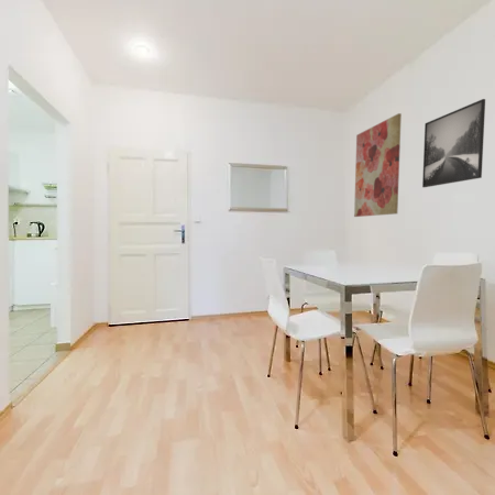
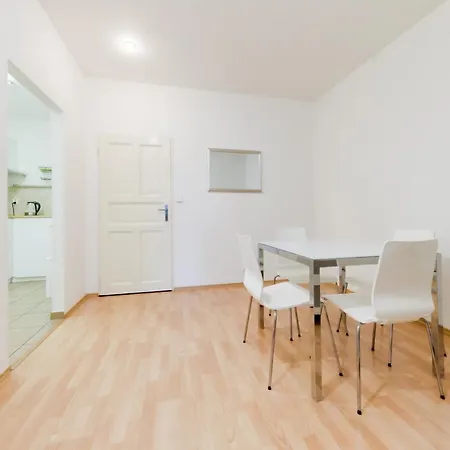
- wall art (375, 170)
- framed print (450, 147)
